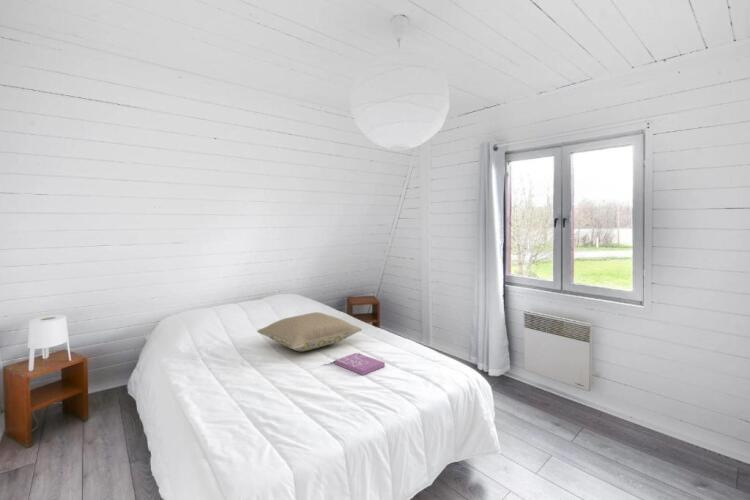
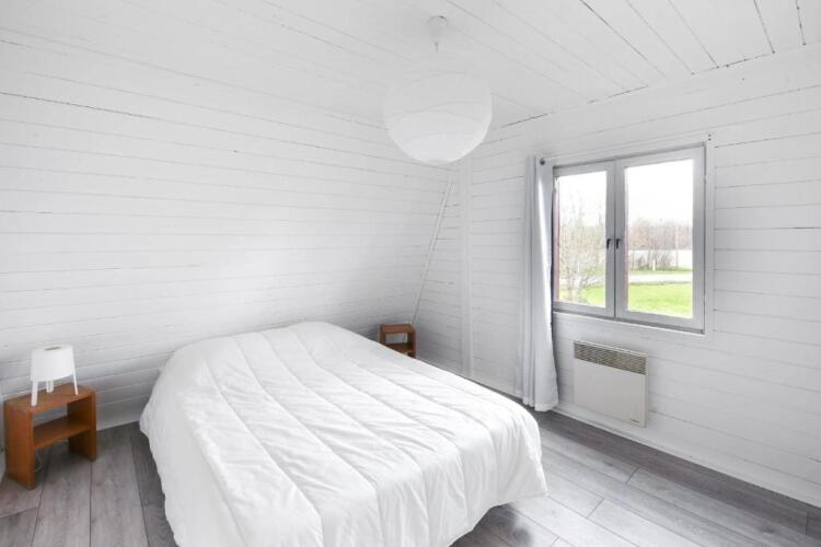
- pillow (308, 330)
- book (359, 363)
